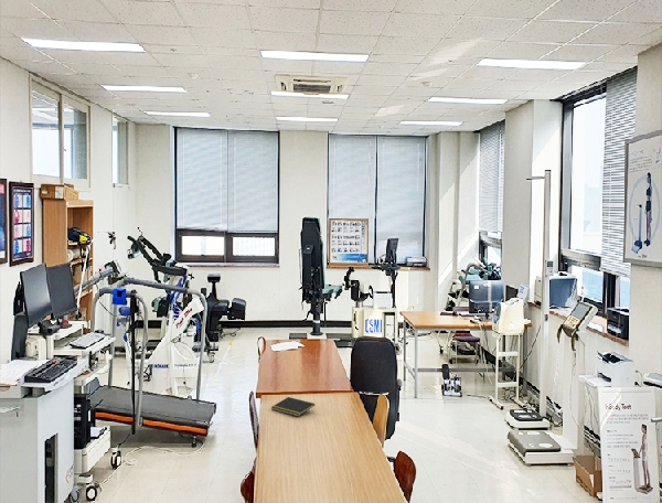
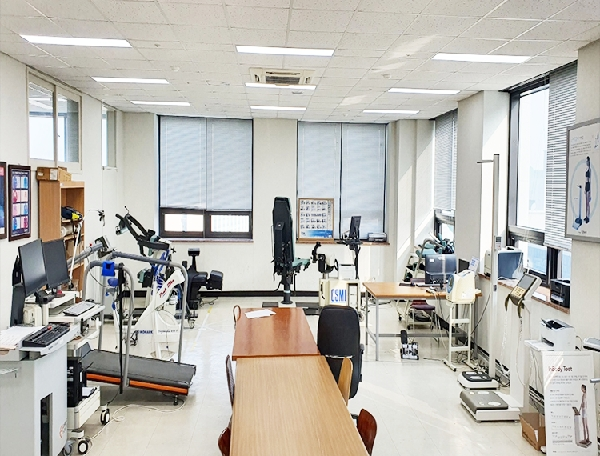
- notepad (292, 406)
